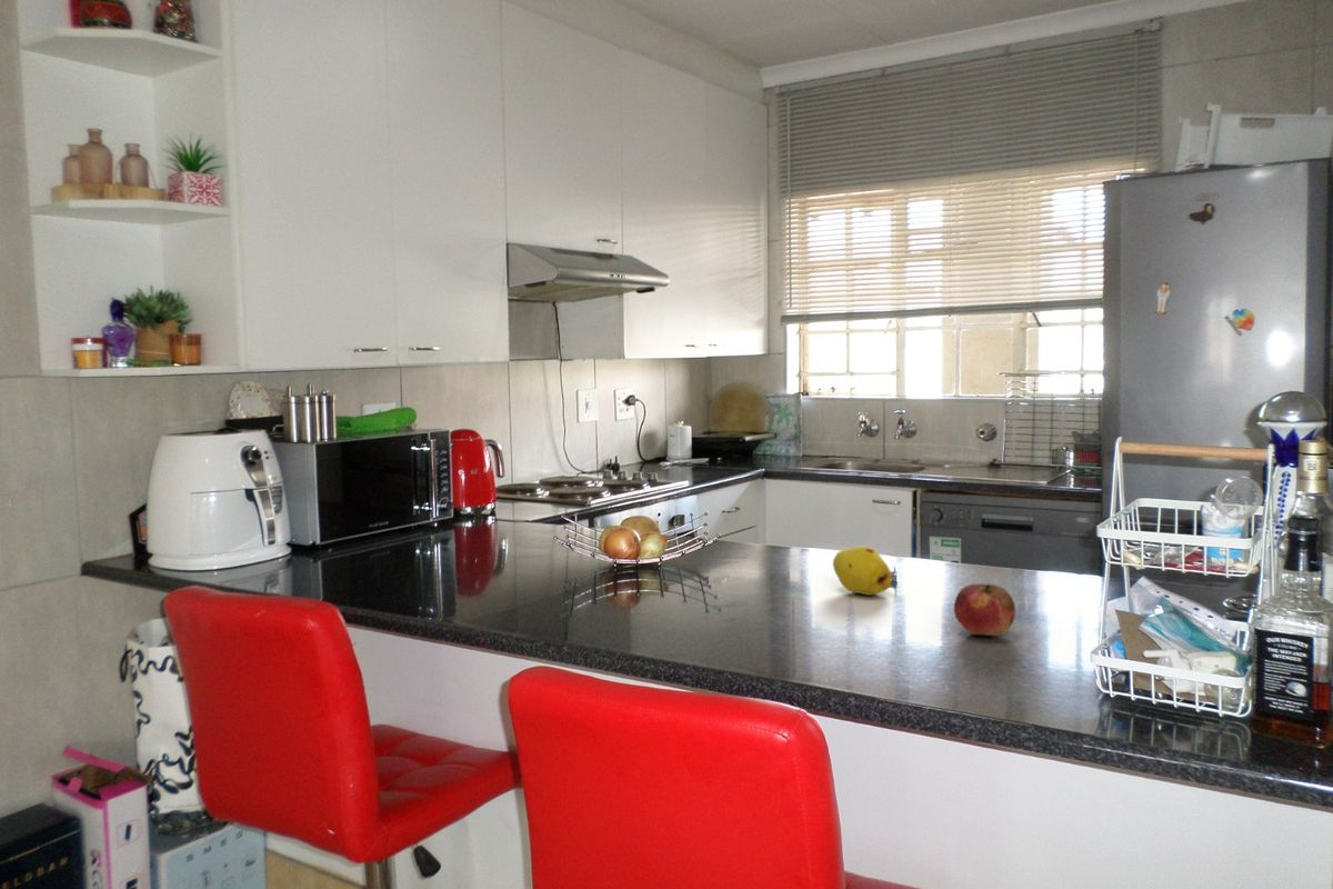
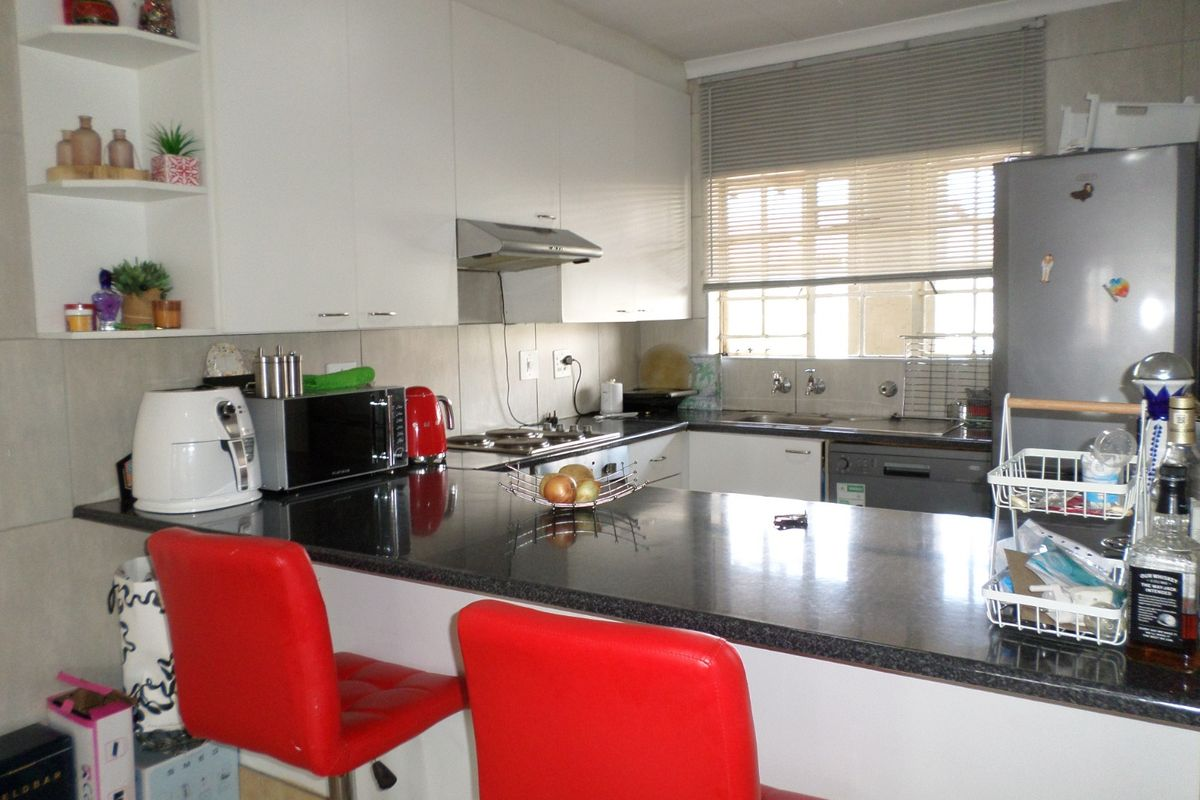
- fruit (984, 608)
- fruit (860, 569)
